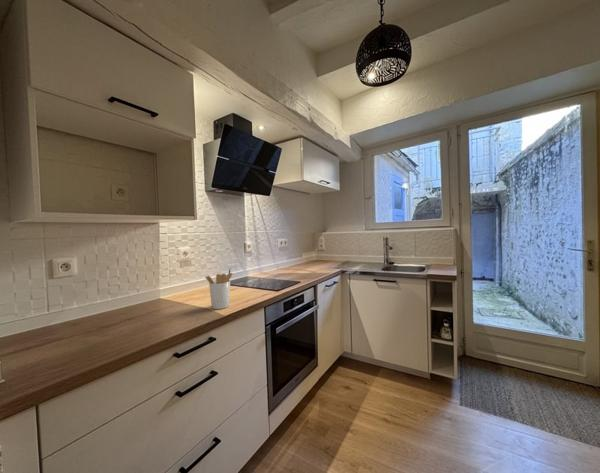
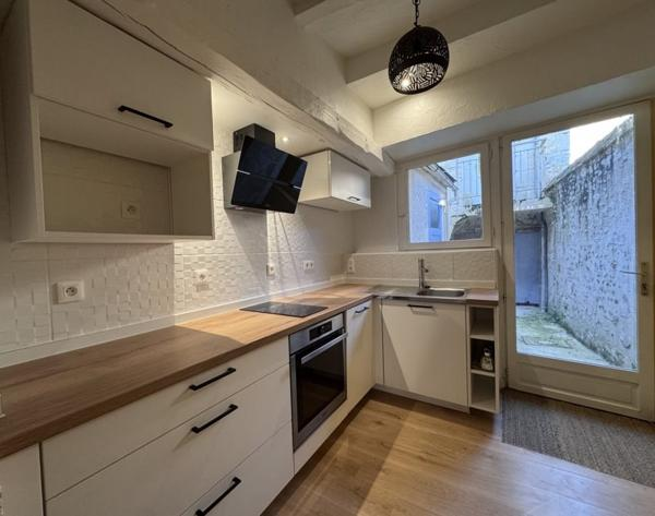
- utensil holder (221, 288)
